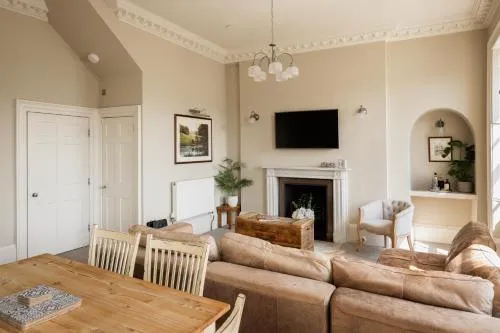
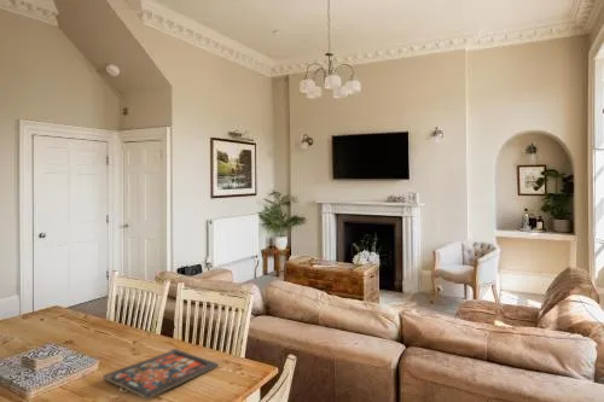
+ board game (161, 371)
